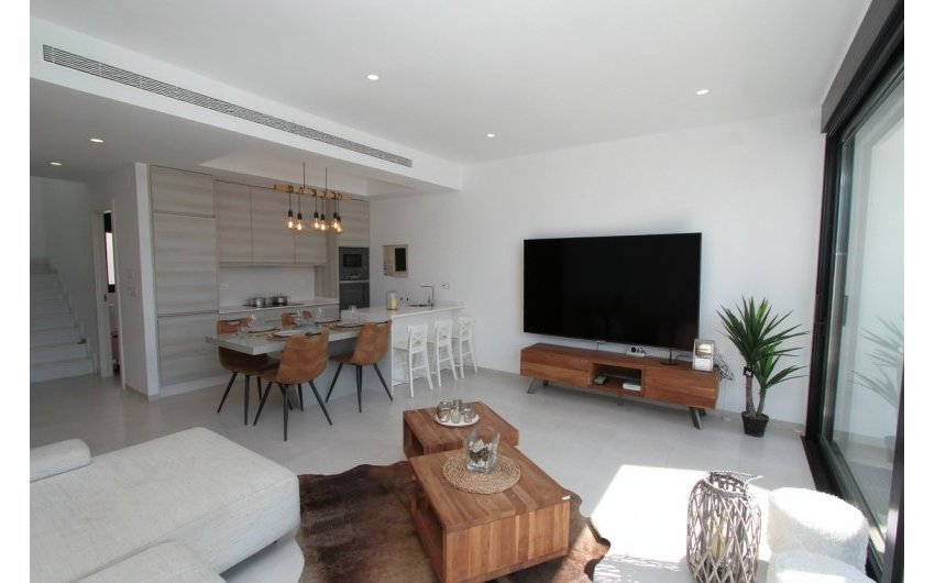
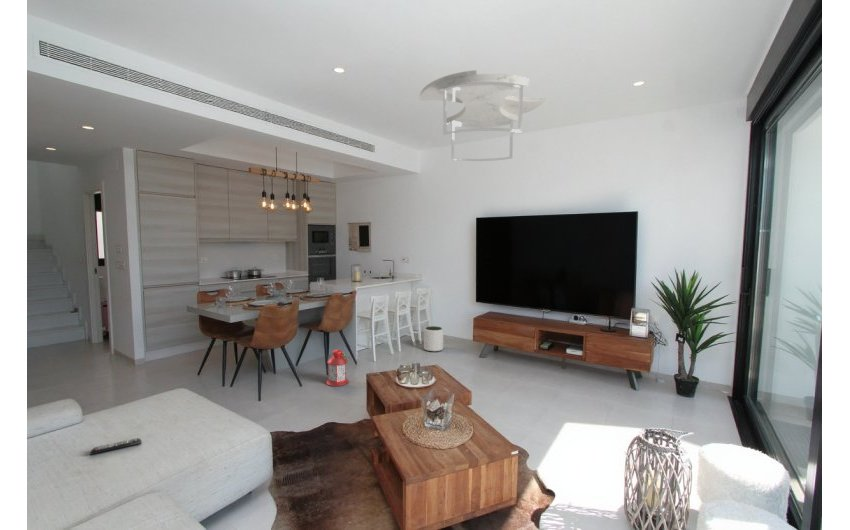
+ lantern (337, 366)
+ remote control (116, 446)
+ plant pot (433, 338)
+ ceiling fan (482, 122)
